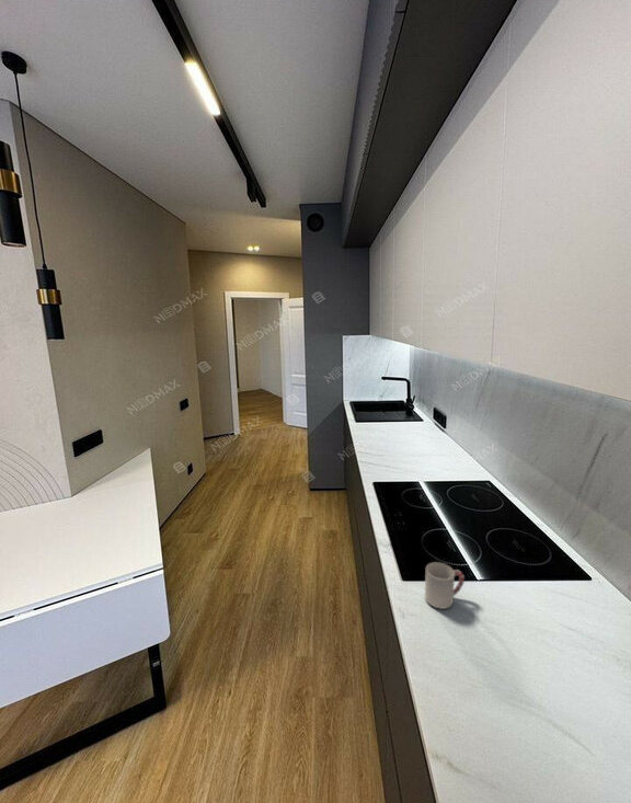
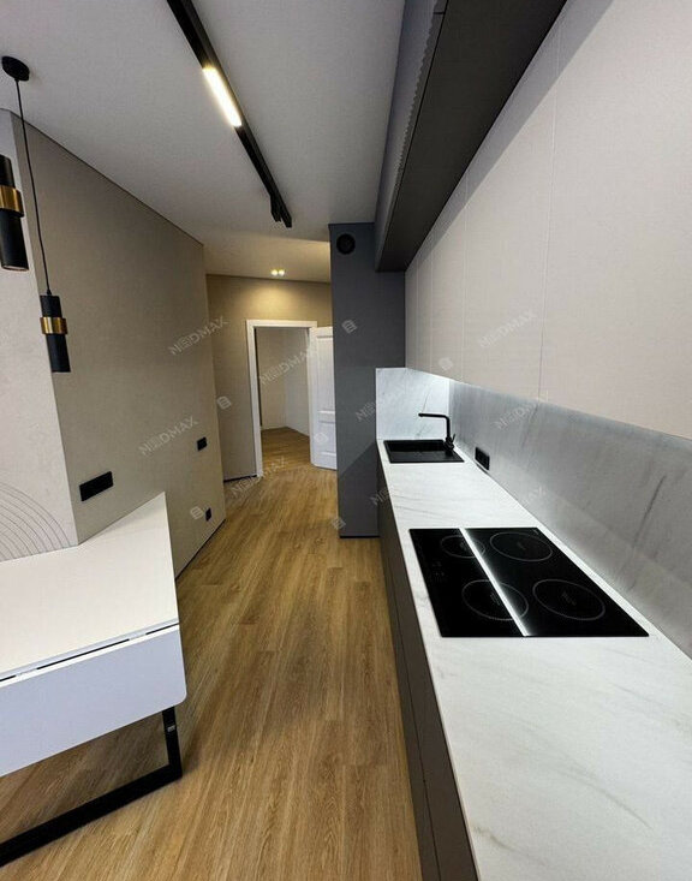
- cup (445, 584)
